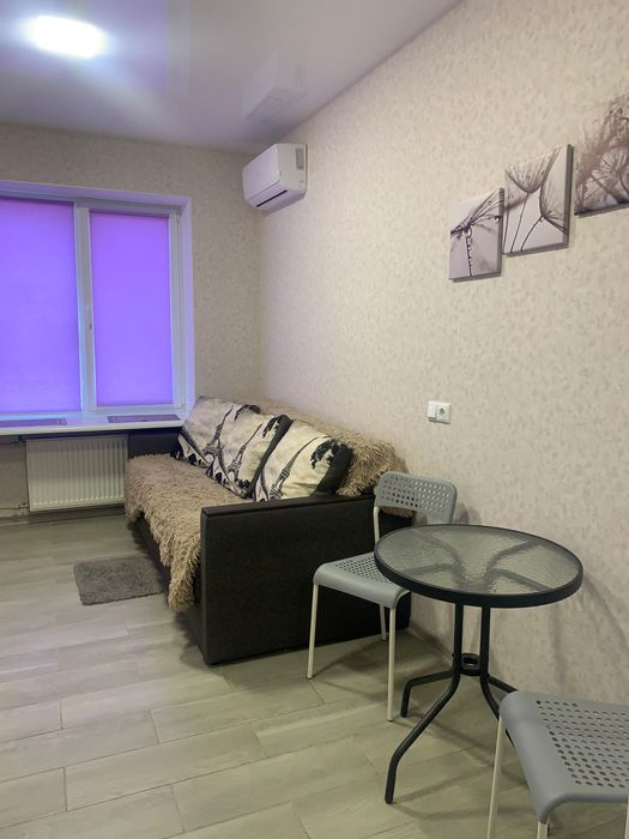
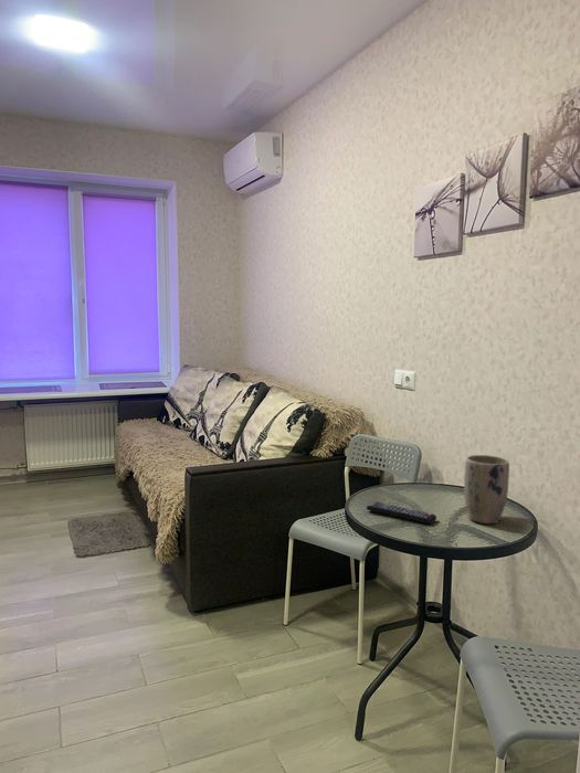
+ remote control (400, 512)
+ plant pot (485, 489)
